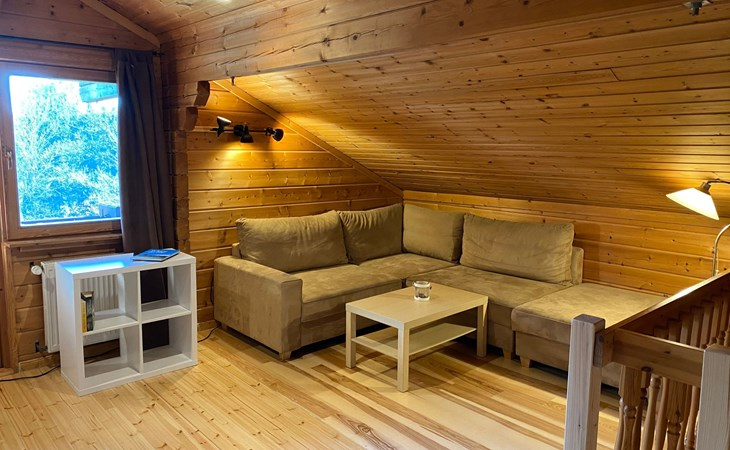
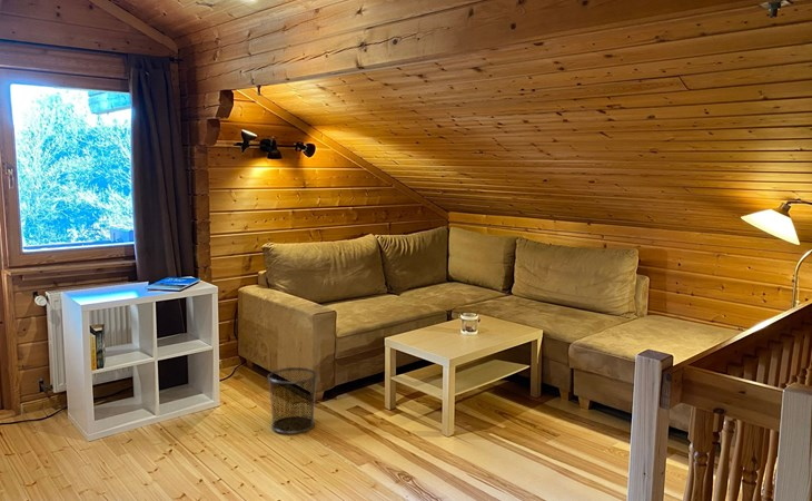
+ waste bin (291, 400)
